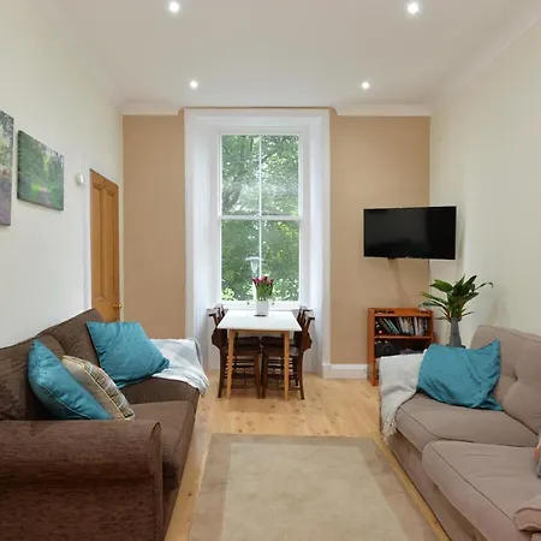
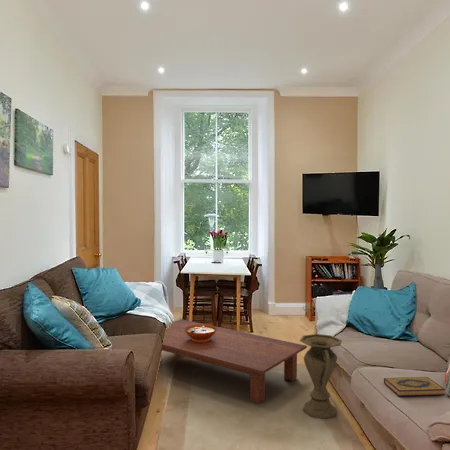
+ hardback book (413, 386)
+ vase (320, 375)
+ coffee table (214, 355)
+ decorative bowl (200, 333)
